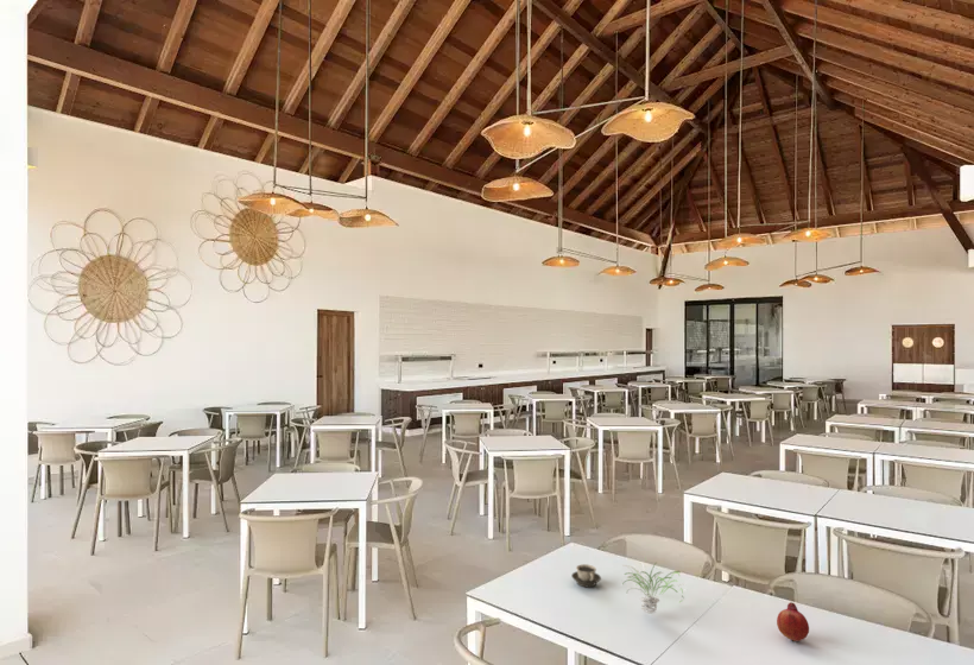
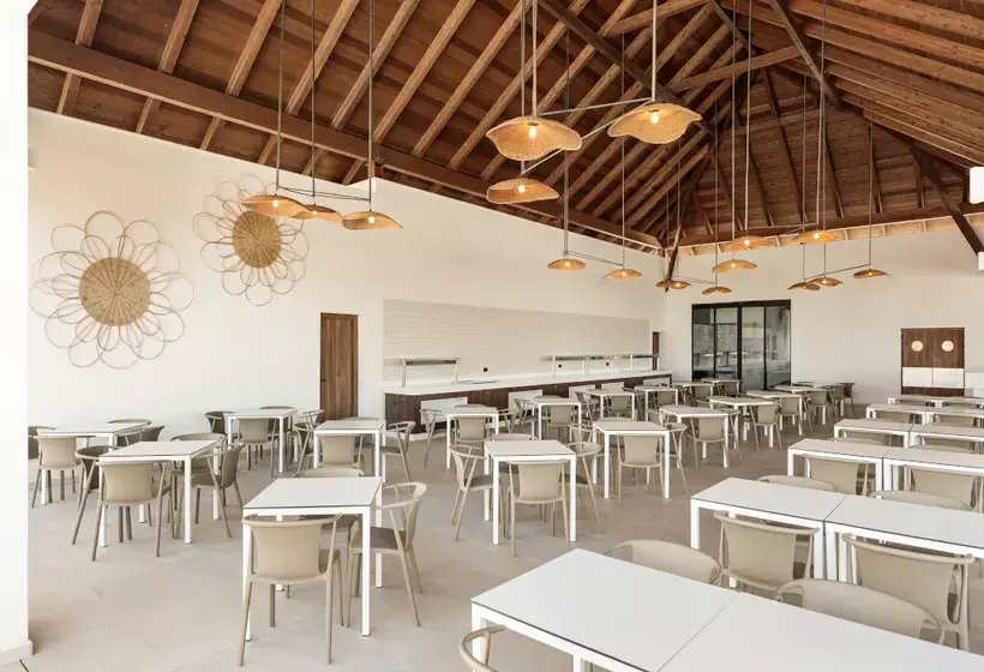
- cup (586, 575)
- fruit (792, 621)
- plant (652, 584)
